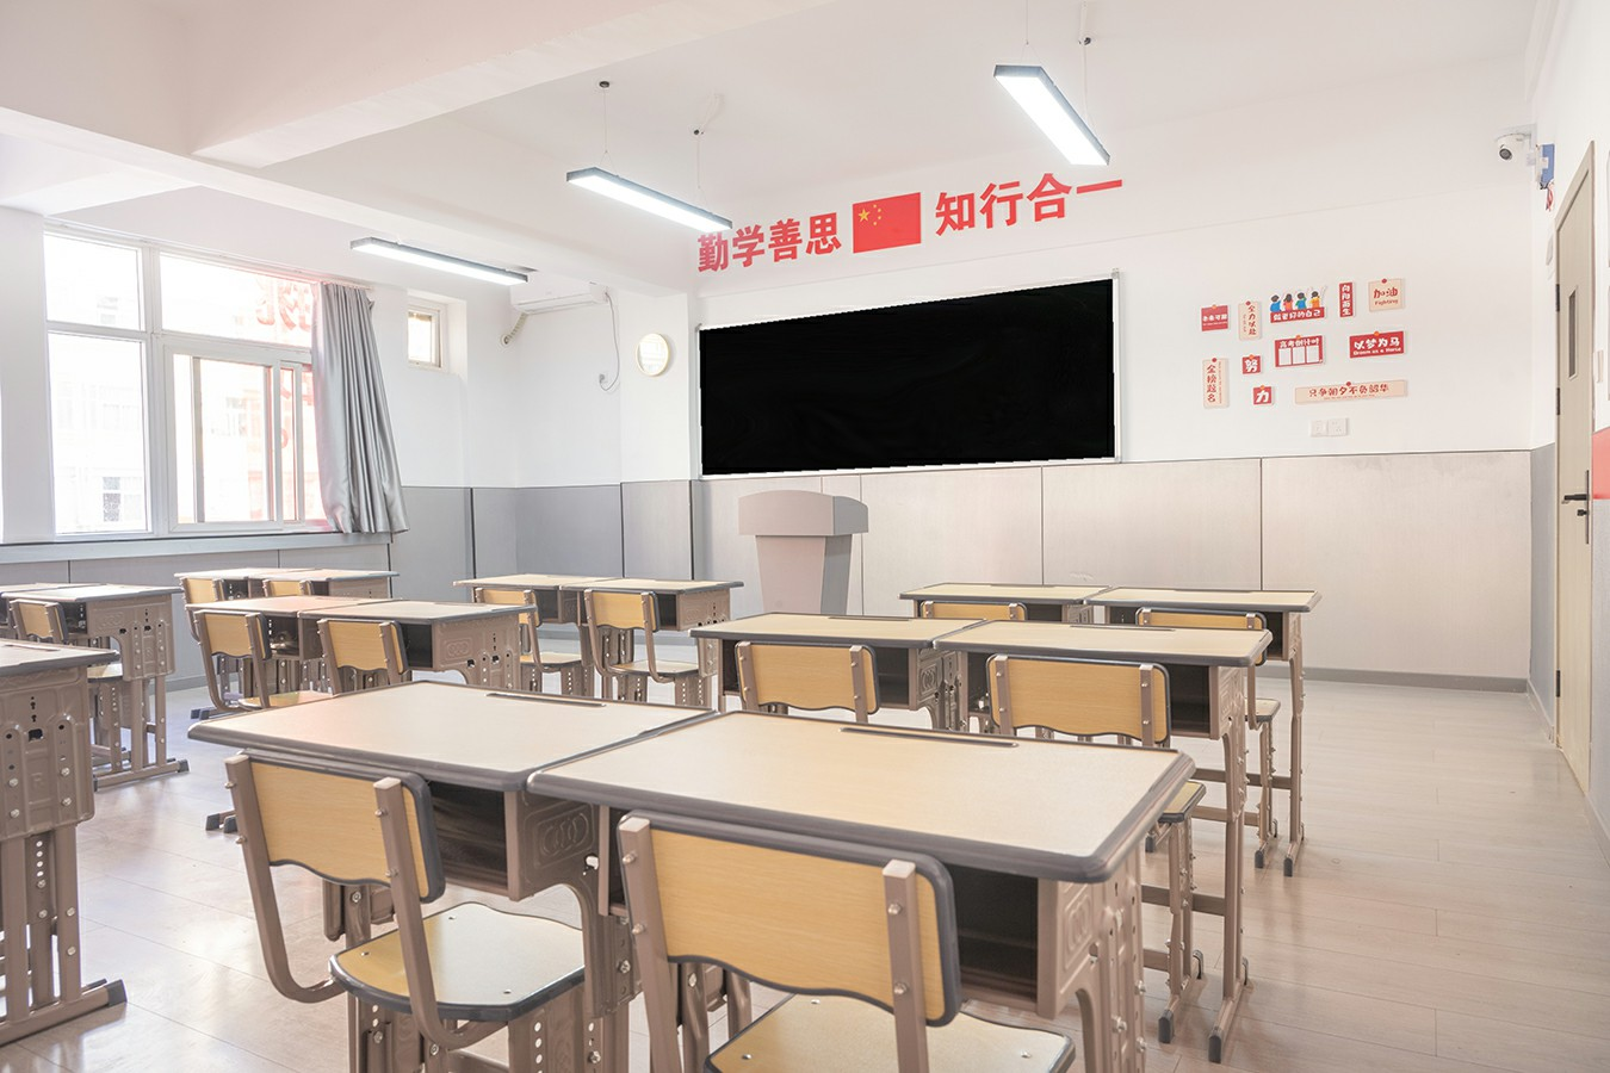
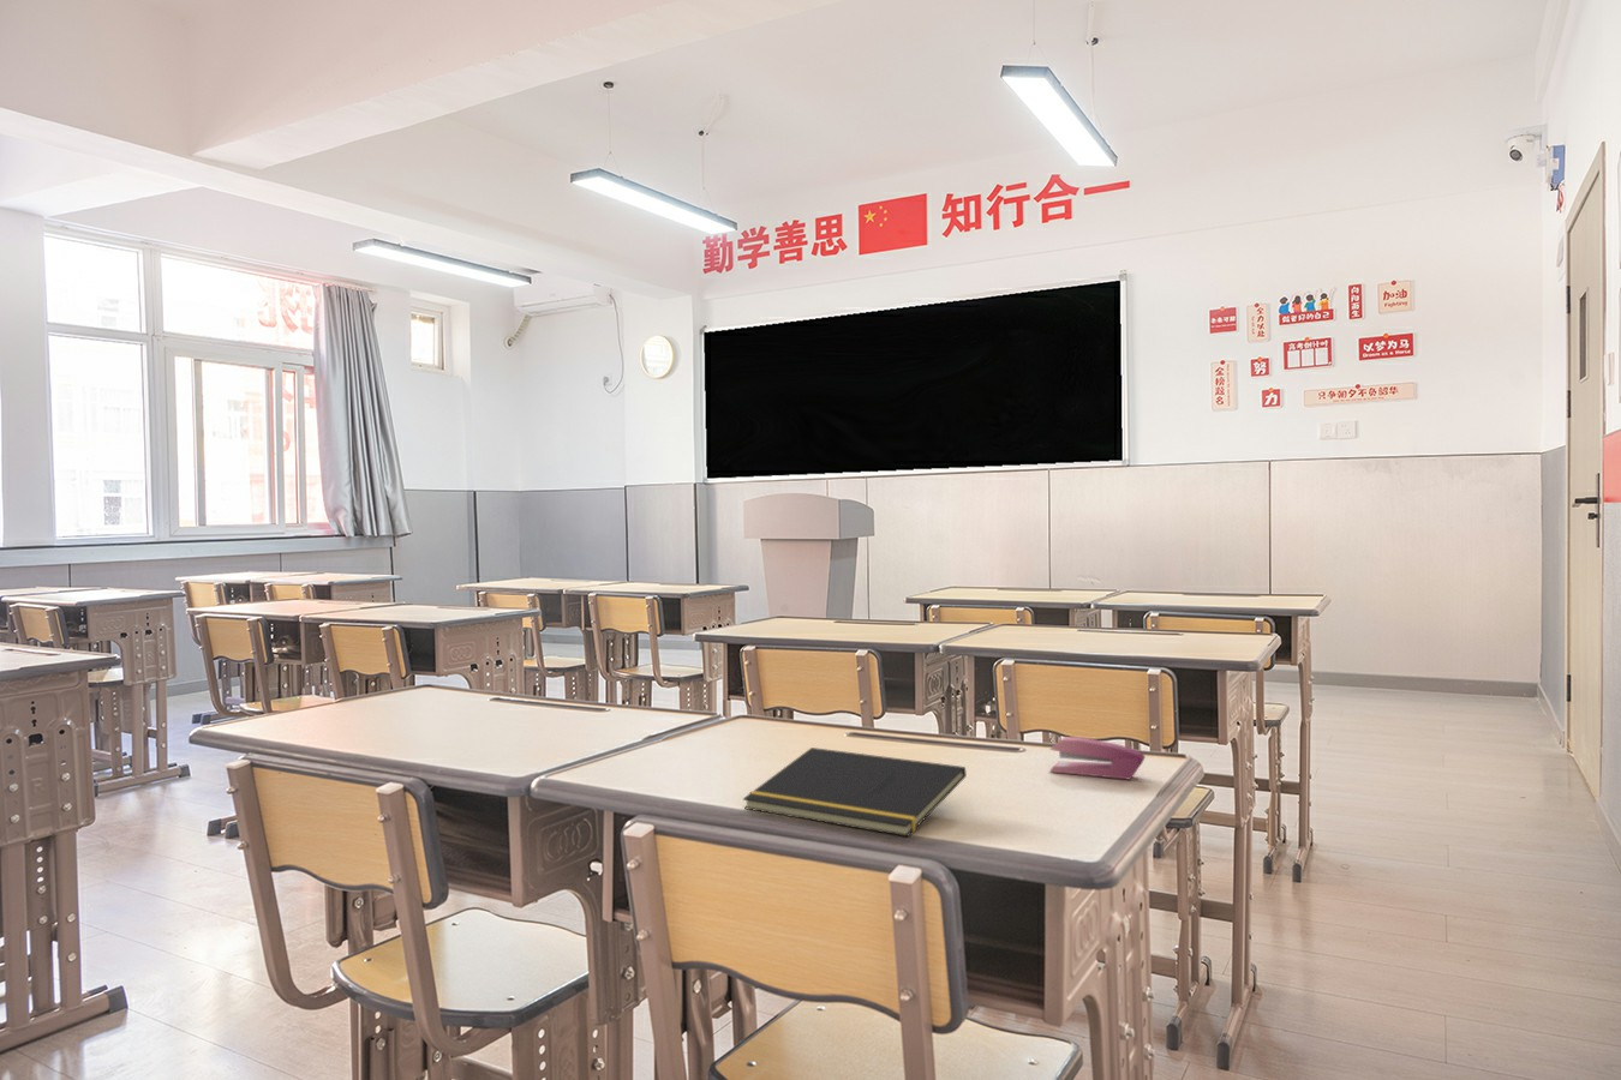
+ stapler (1096, 756)
+ notepad (855, 787)
